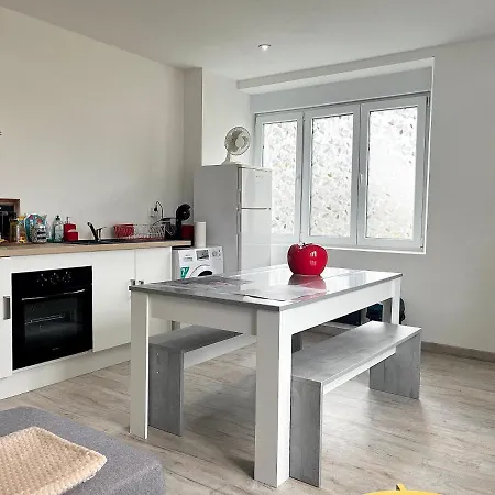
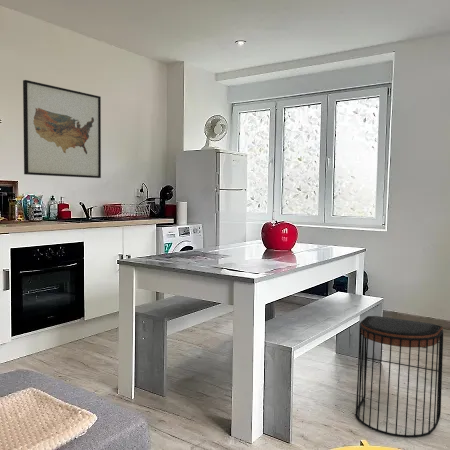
+ stool (398, 372)
+ wall art (64, 132)
